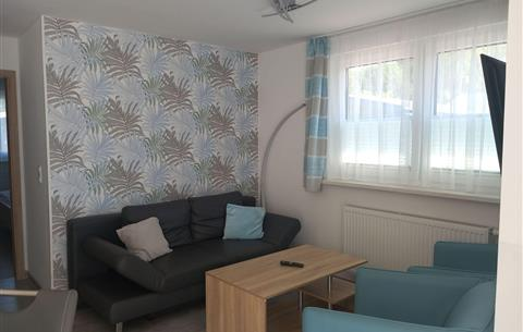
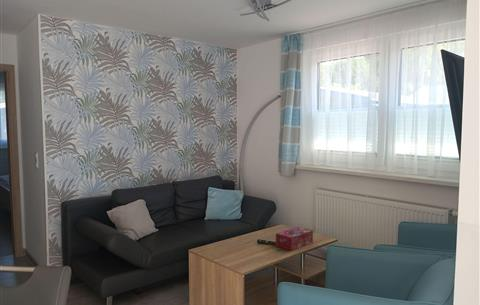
+ tissue box (294, 237)
